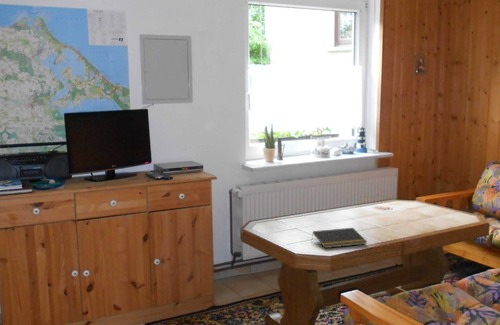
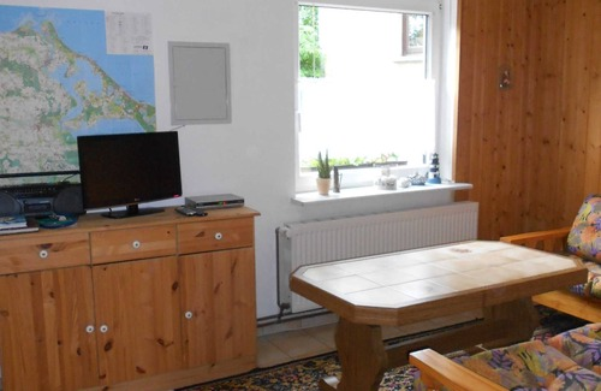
- notepad (339, 237)
